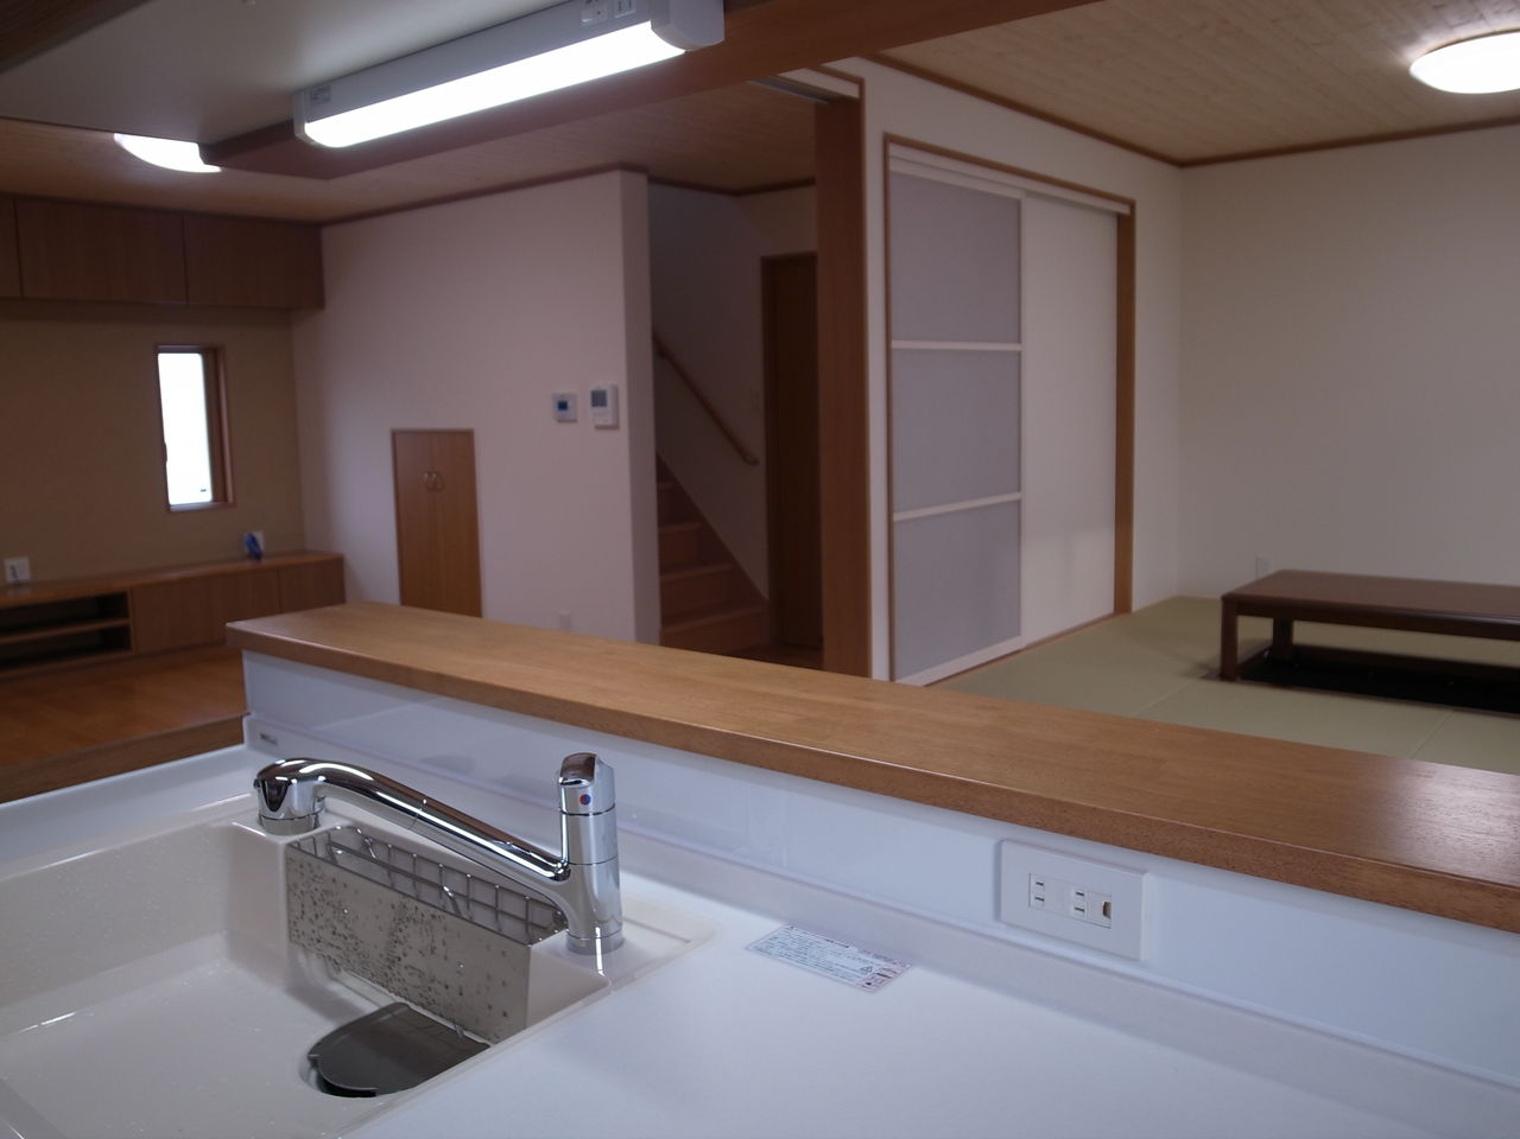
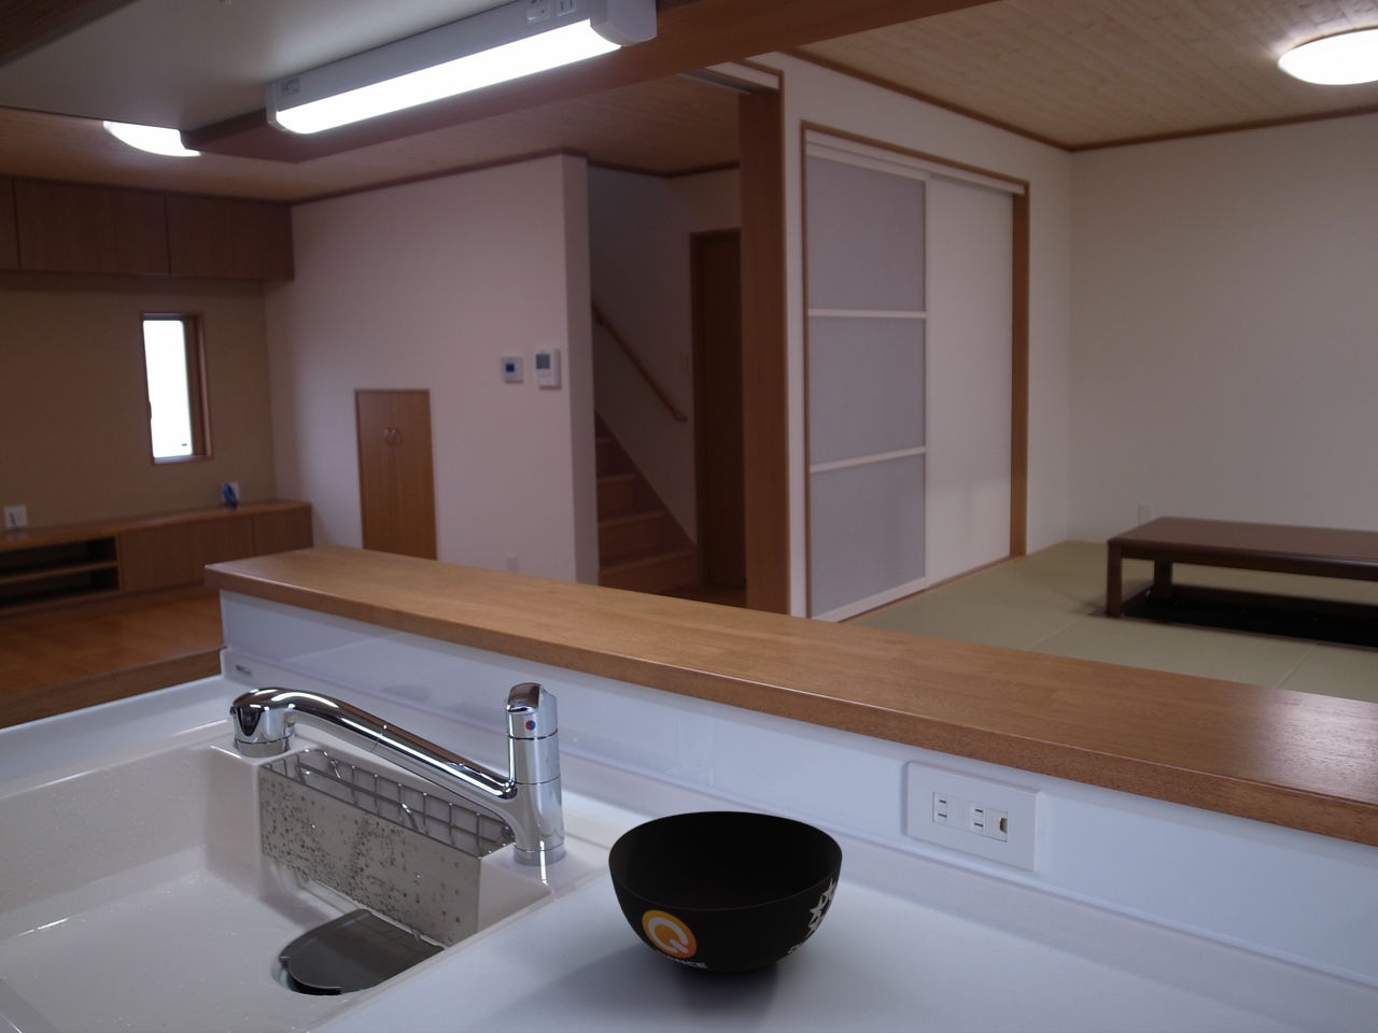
+ bowl (726, 898)
